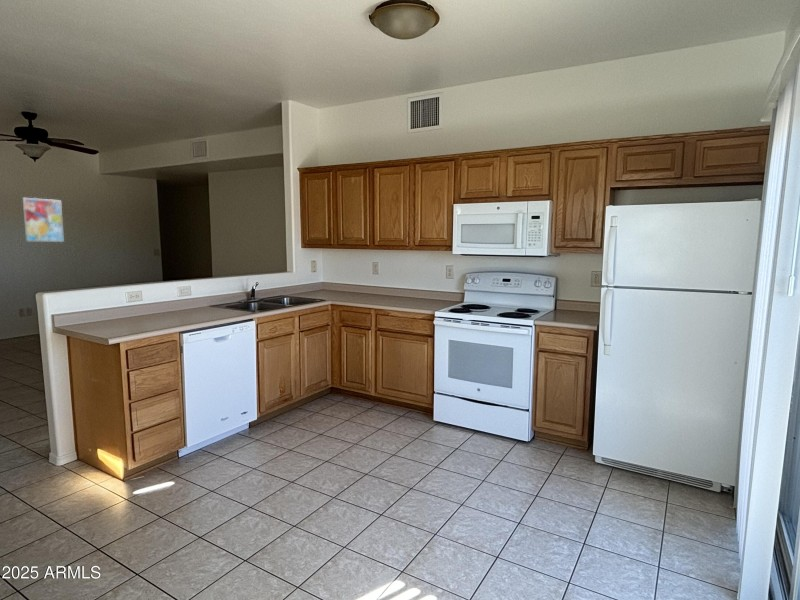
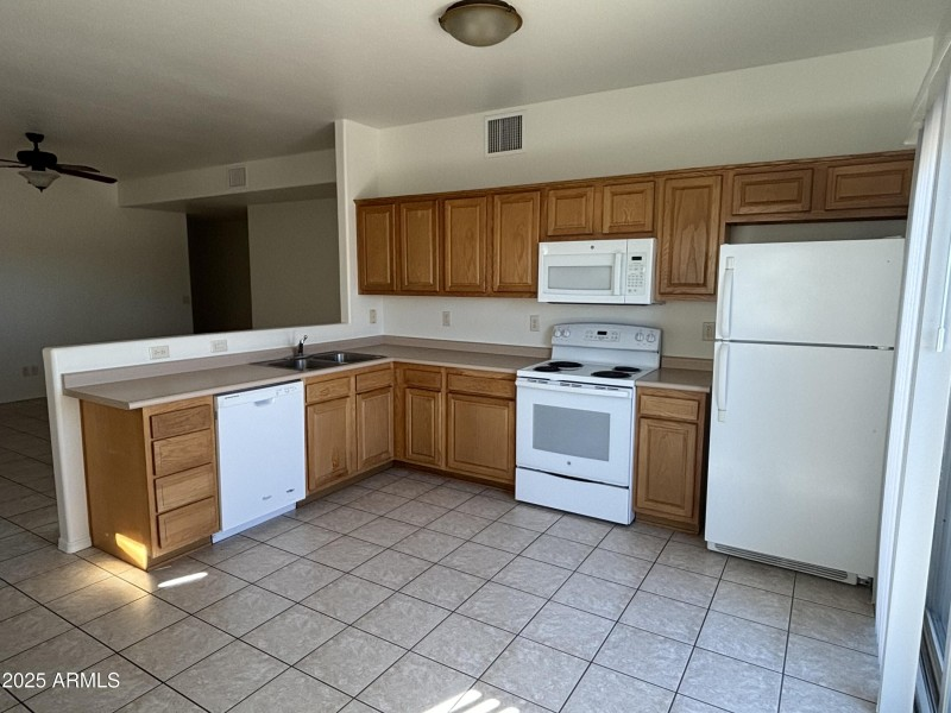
- wall art (43, 220)
